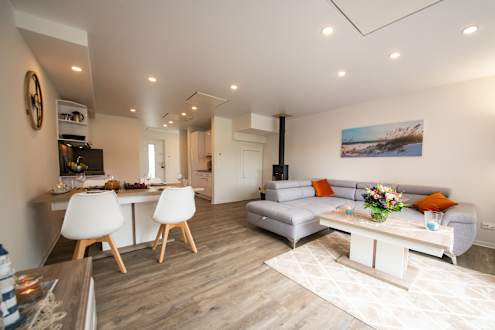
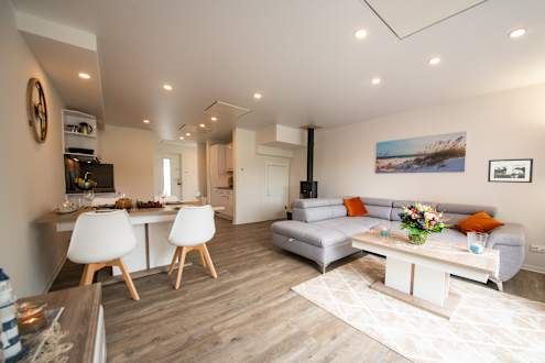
+ picture frame (509, 170)
